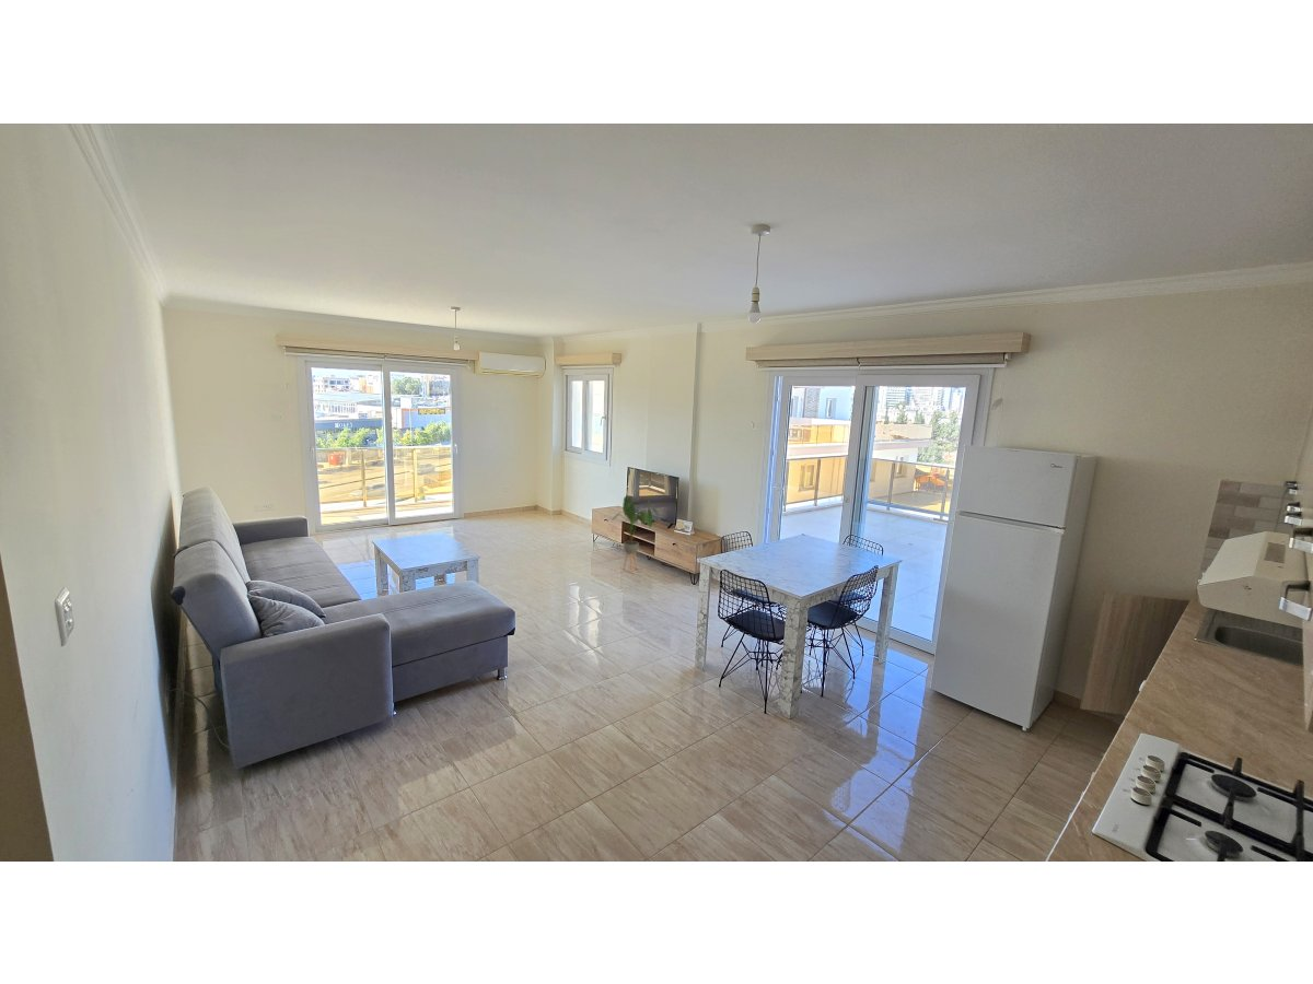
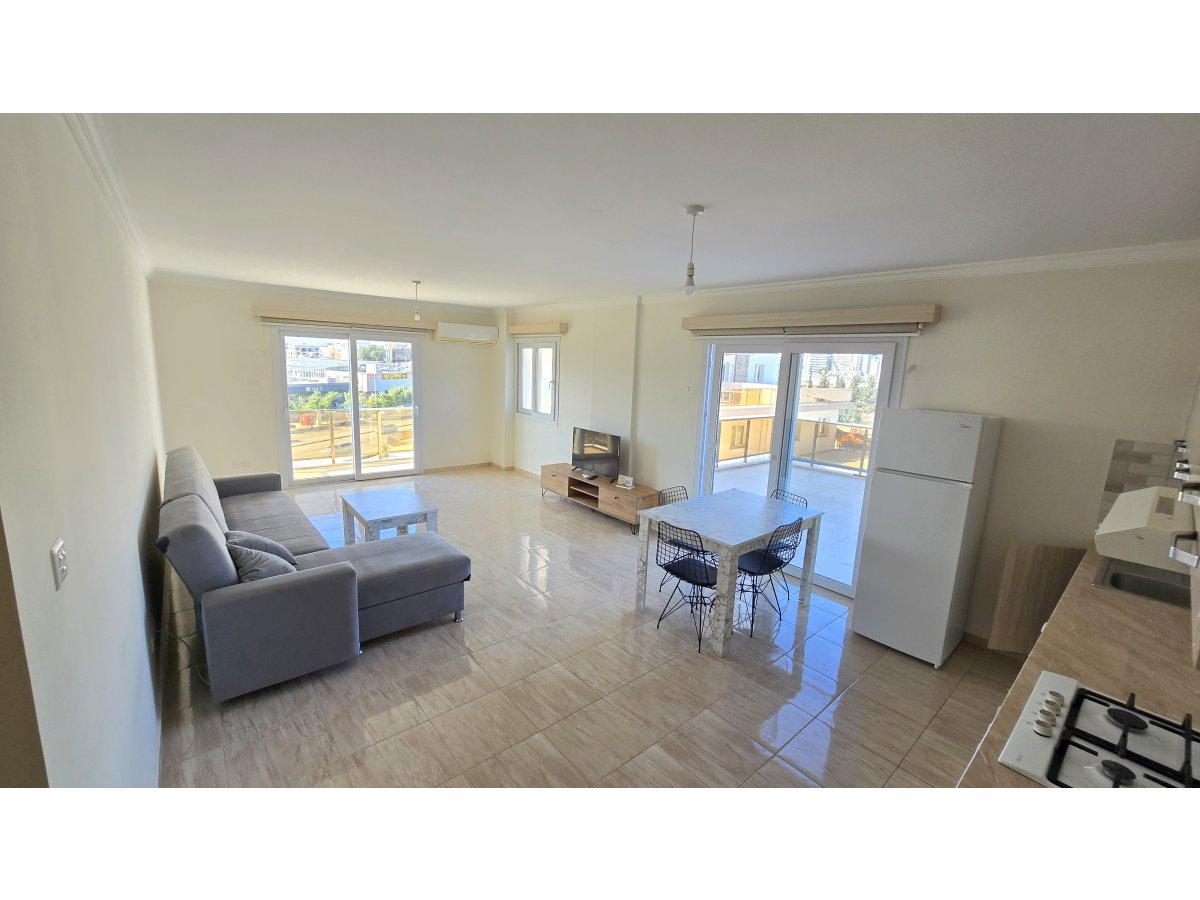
- house plant (634, 532)
